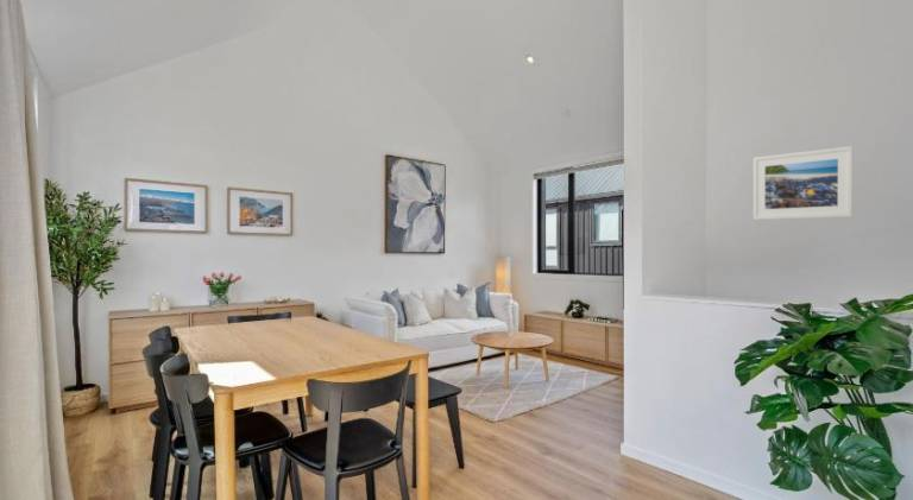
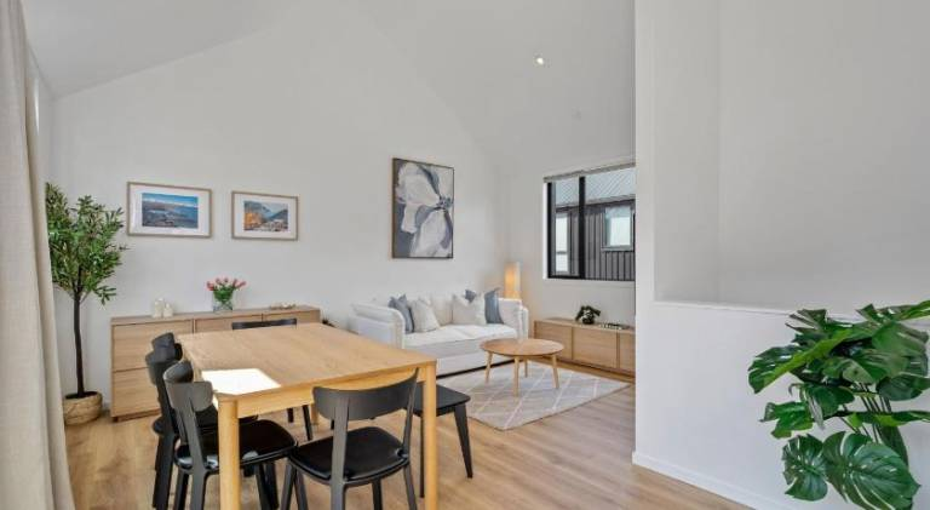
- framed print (799, 185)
